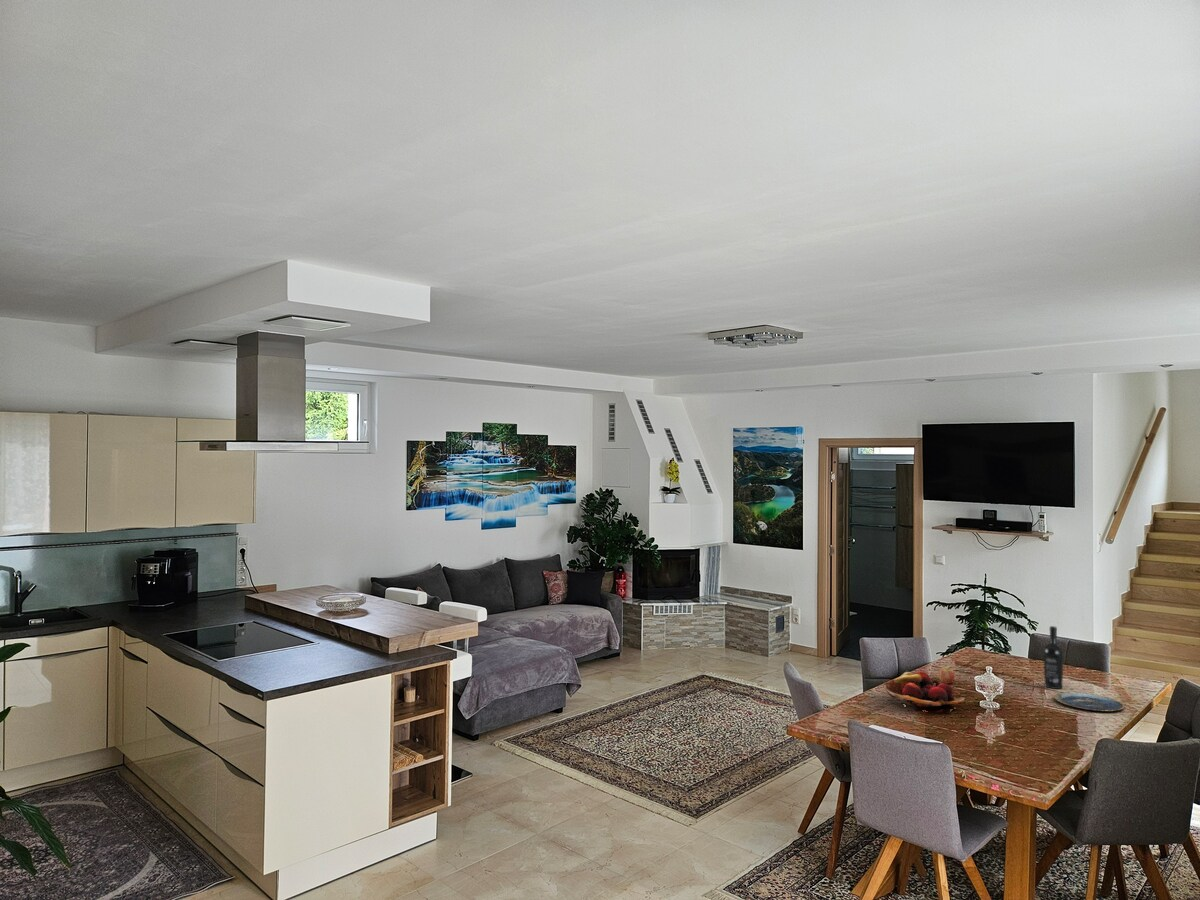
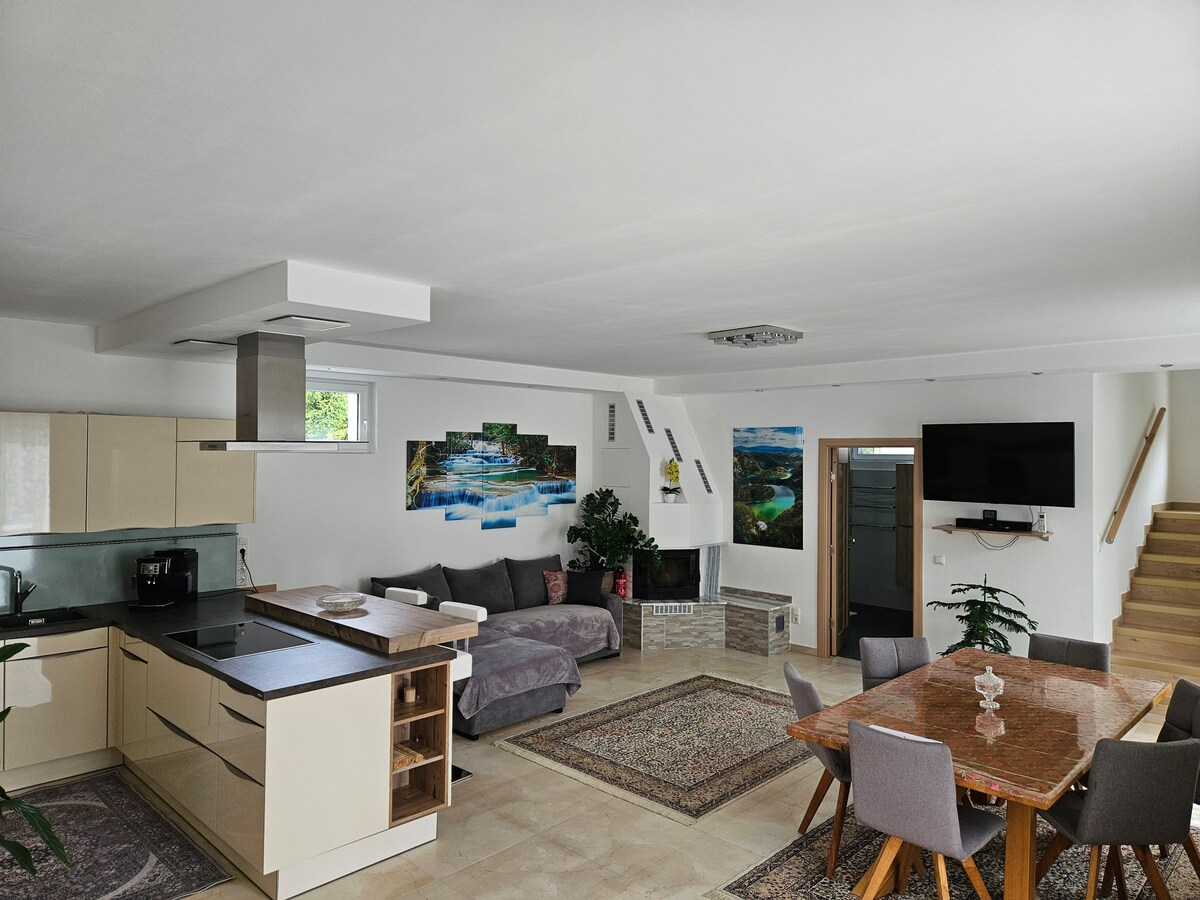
- plate (1088, 702)
- wine bottle (1053, 656)
- fruit basket (920, 689)
- fruit (946, 674)
